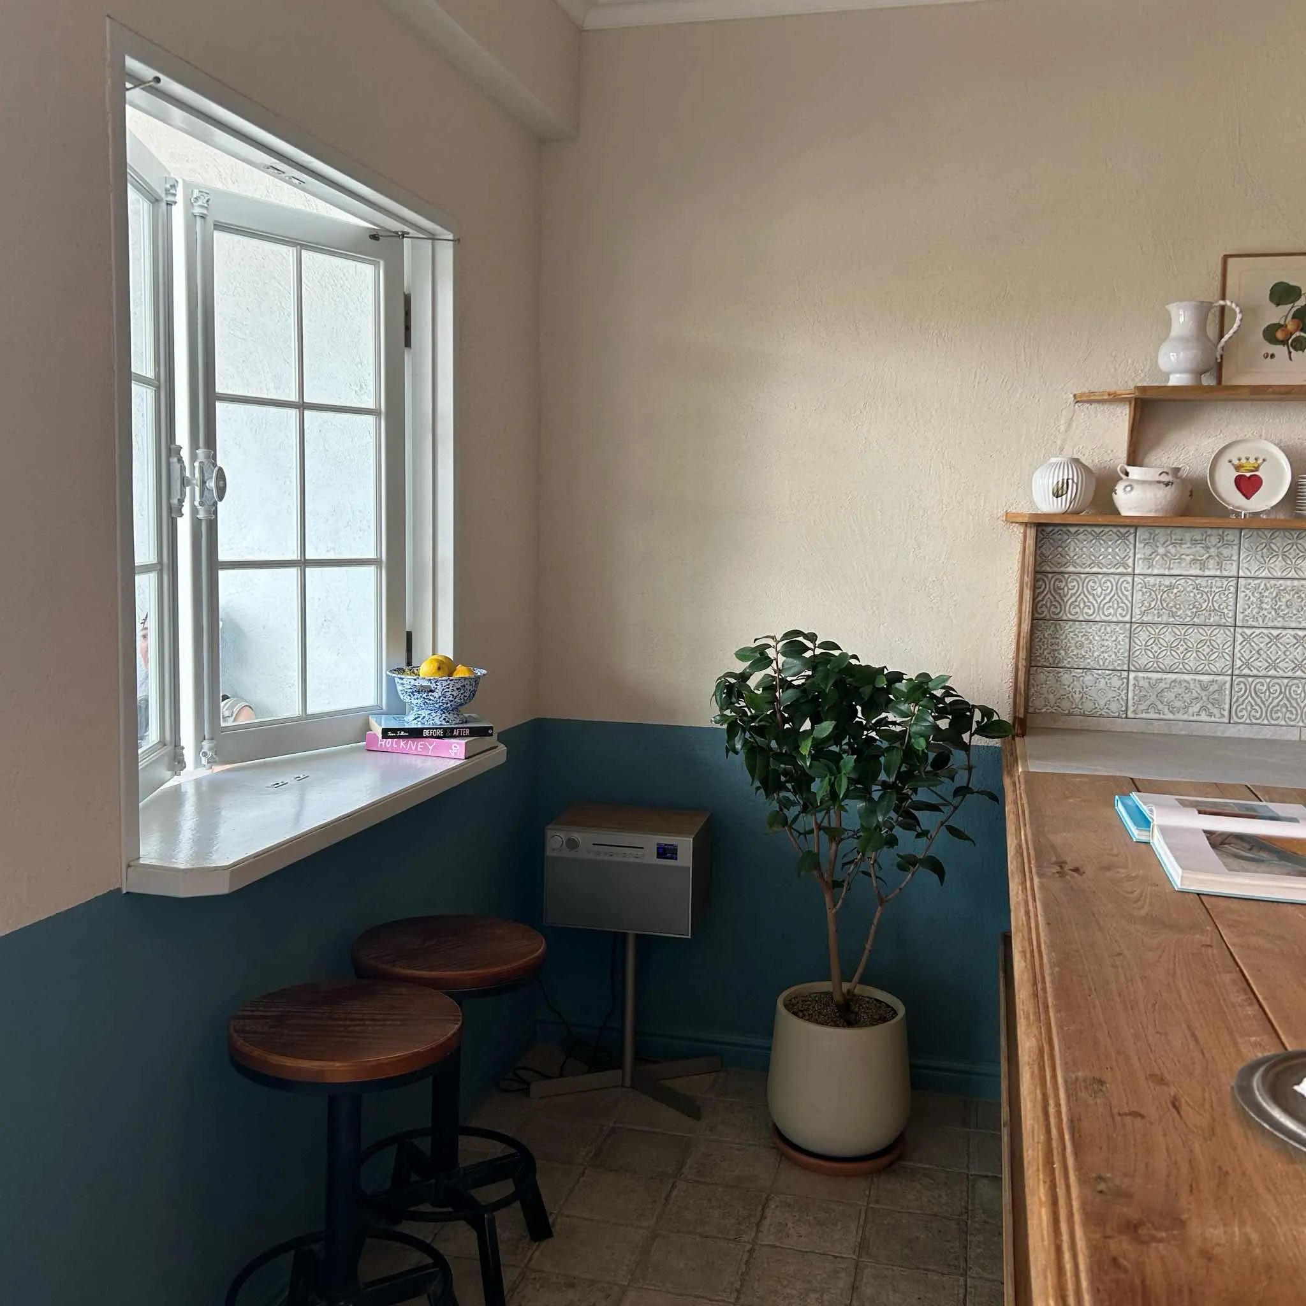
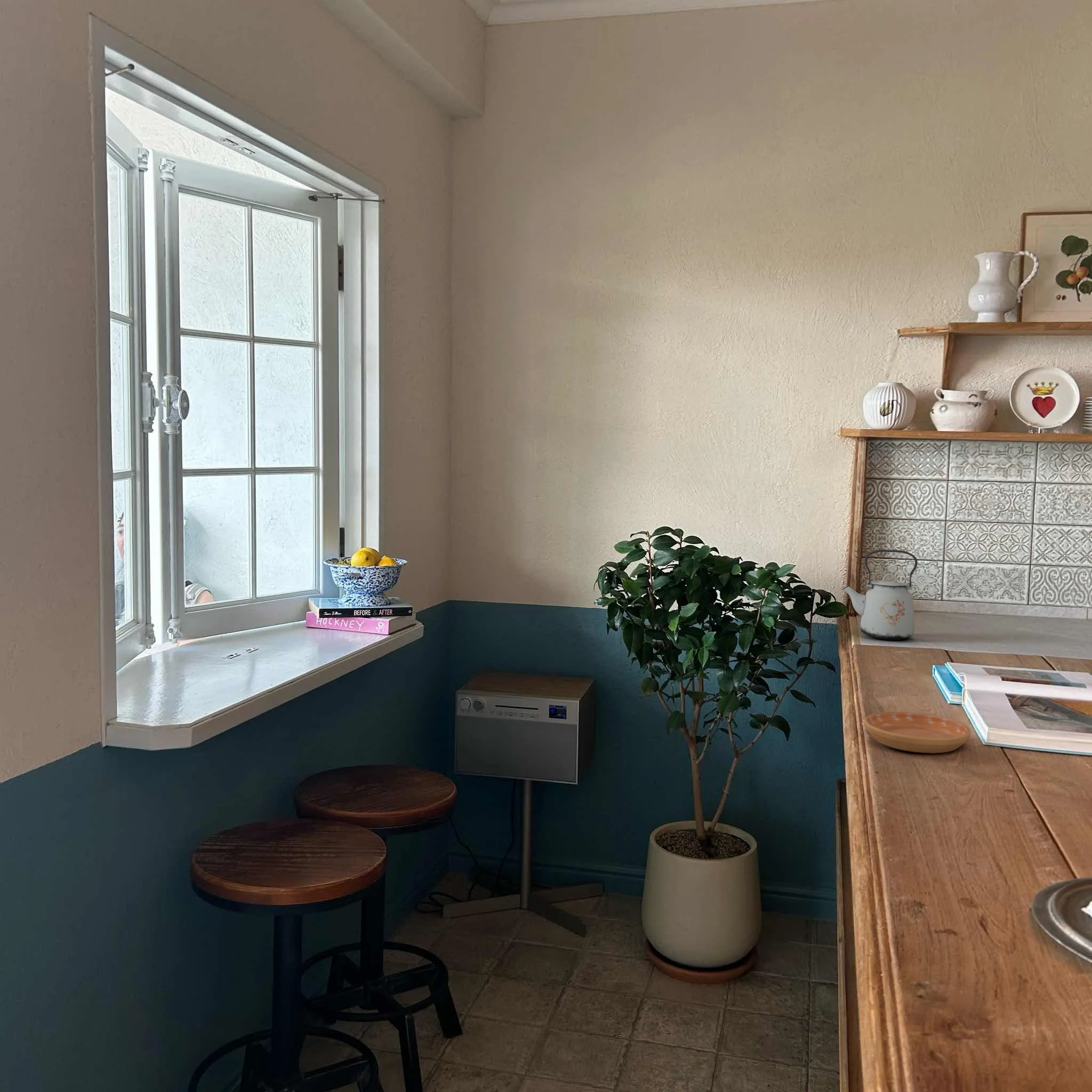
+ saucer (916, 733)
+ kettle (878, 593)
